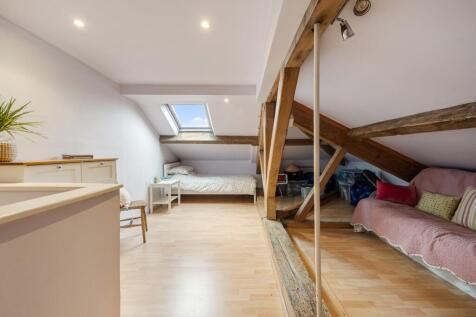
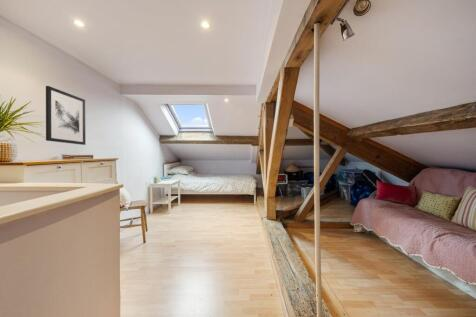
+ wall art (67, 118)
